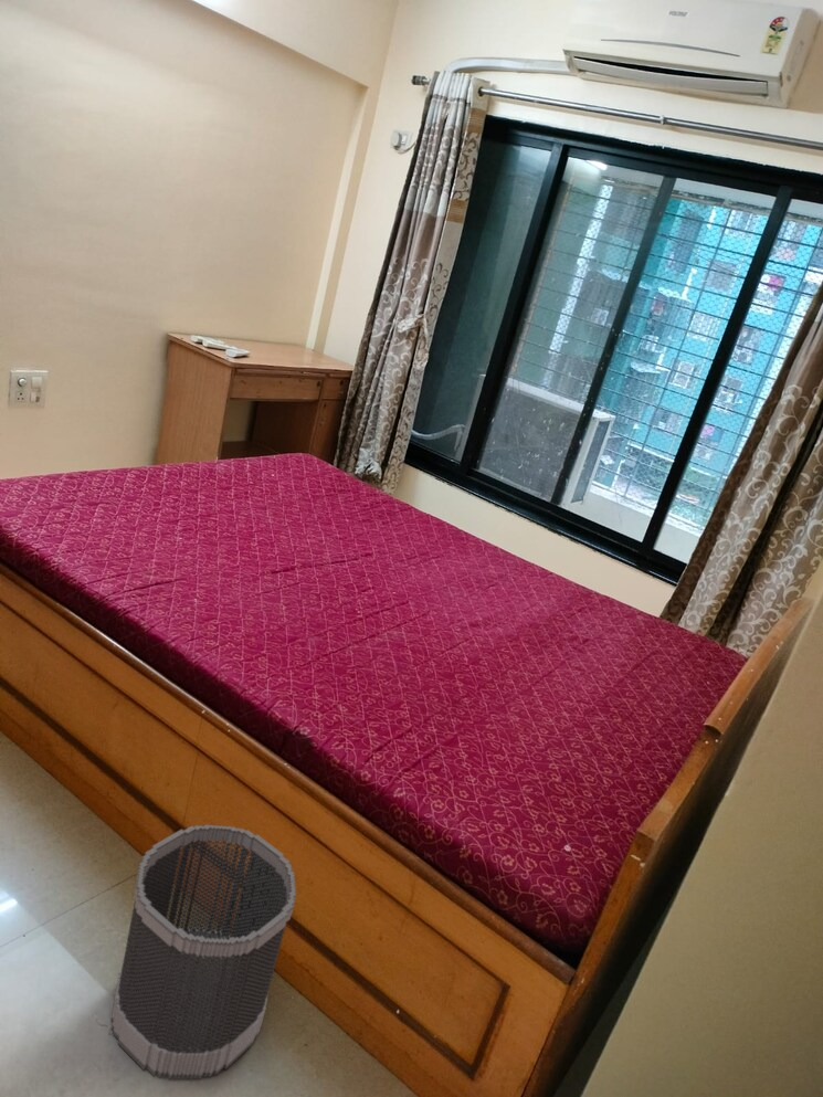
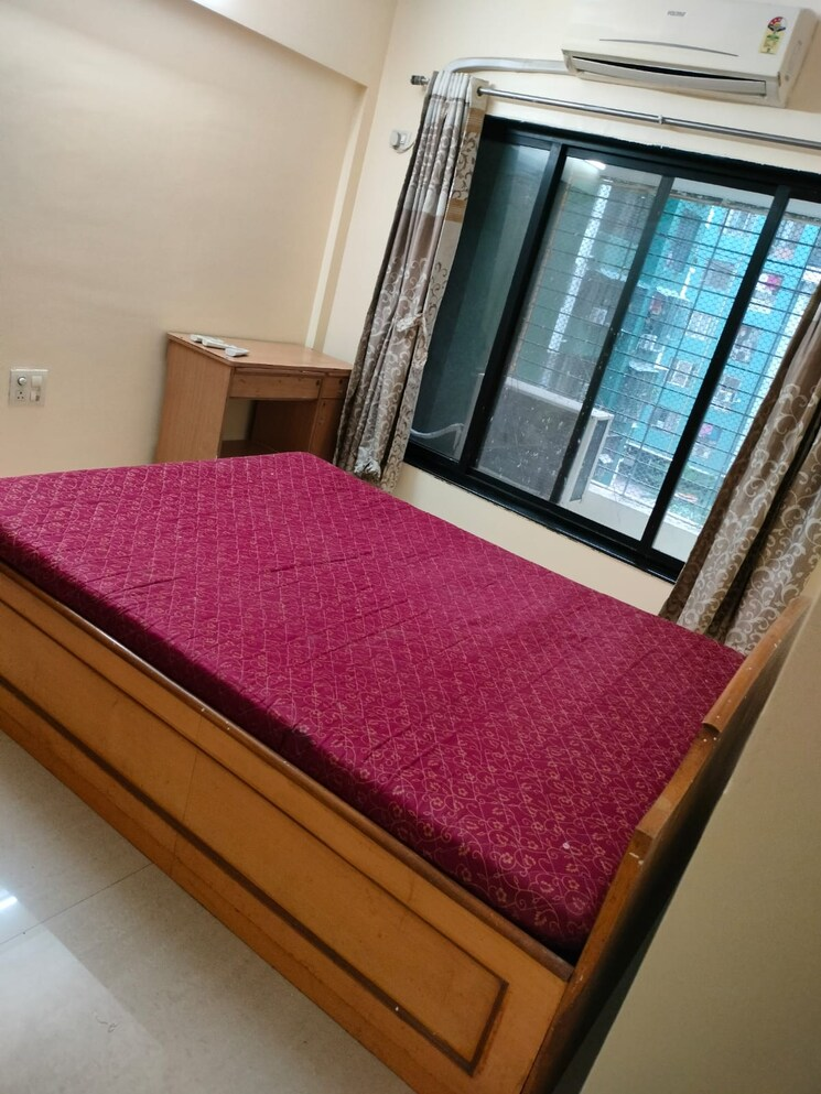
- wastebasket (203, 946)
